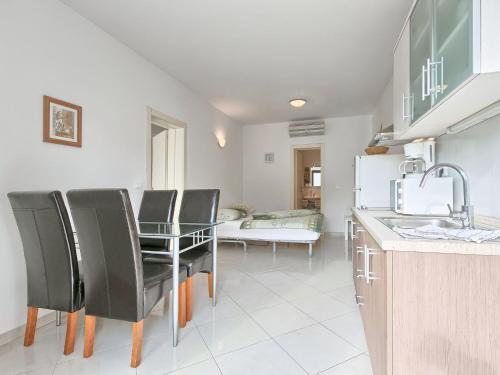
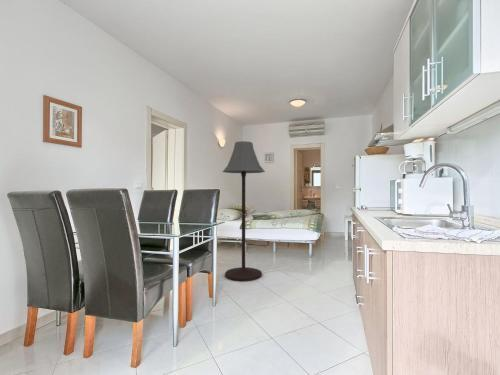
+ floor lamp (243, 208)
